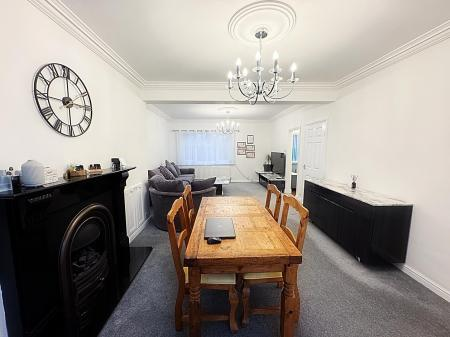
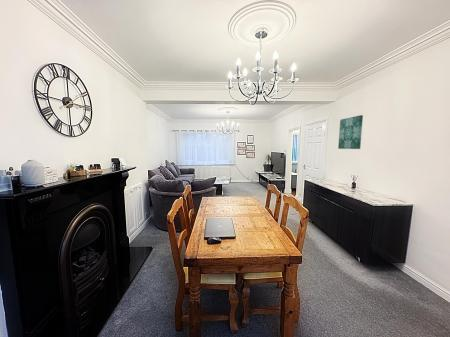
+ wall art (349, 133)
